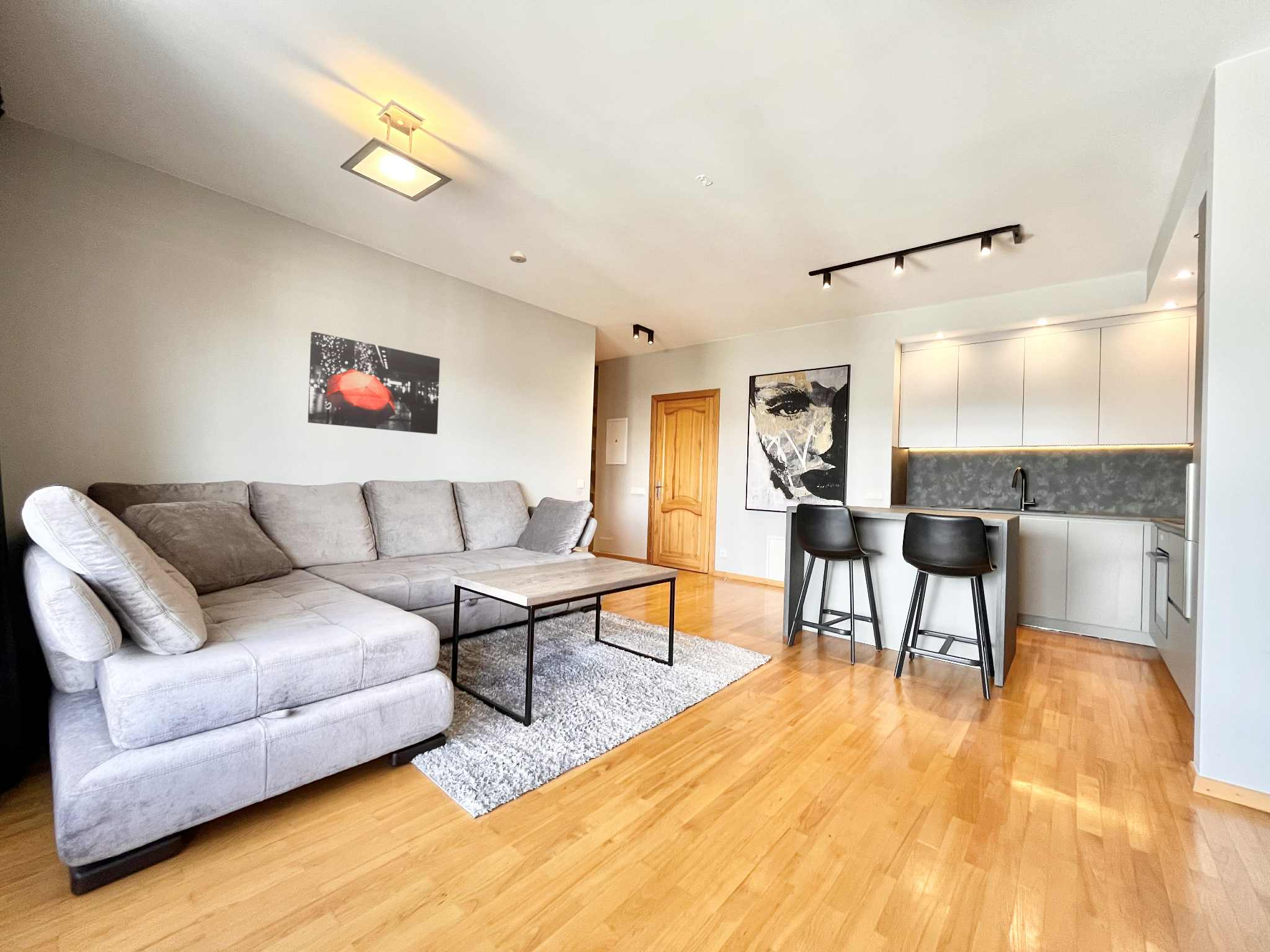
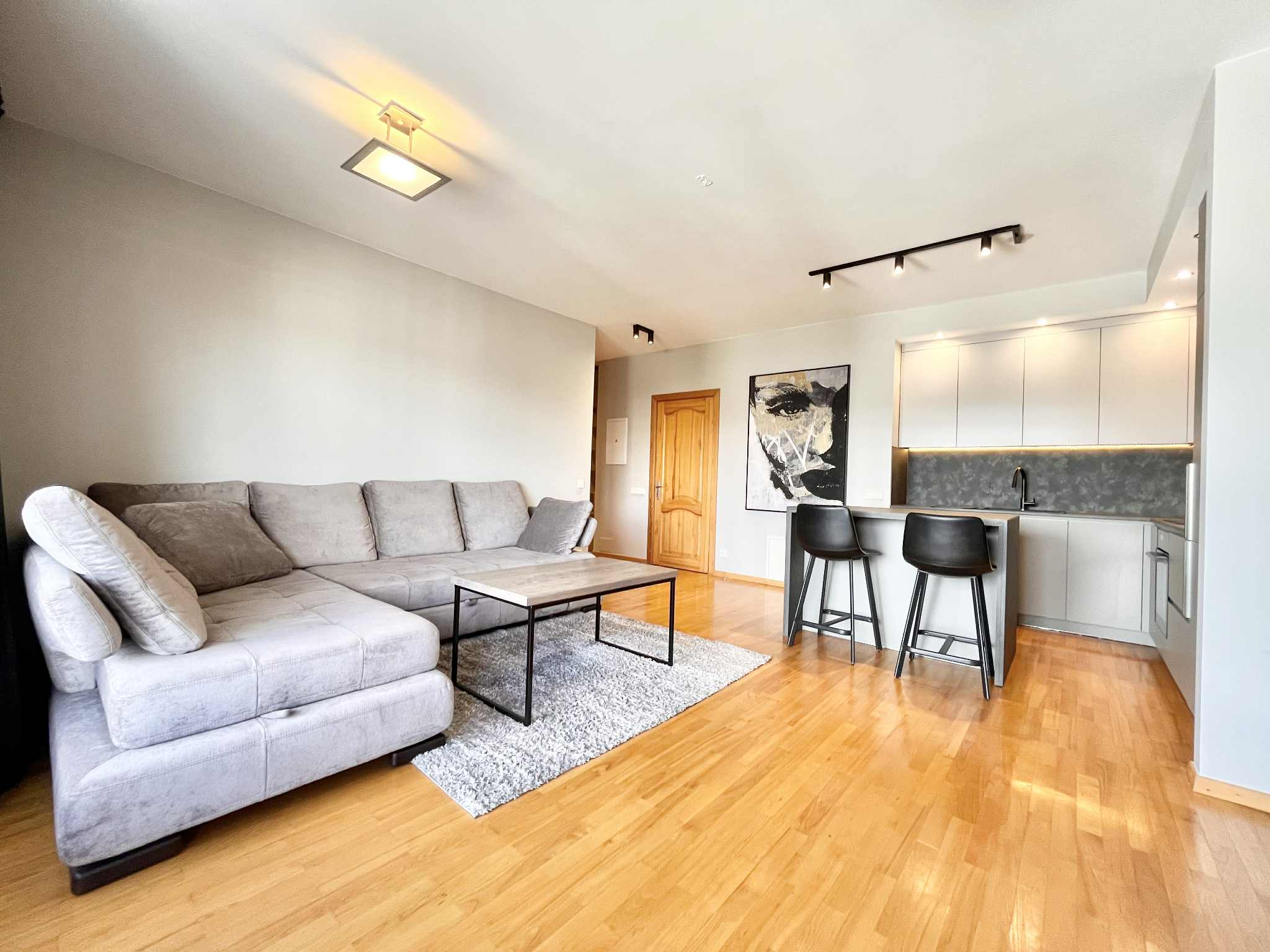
- wall art (380, 387)
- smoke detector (518, 256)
